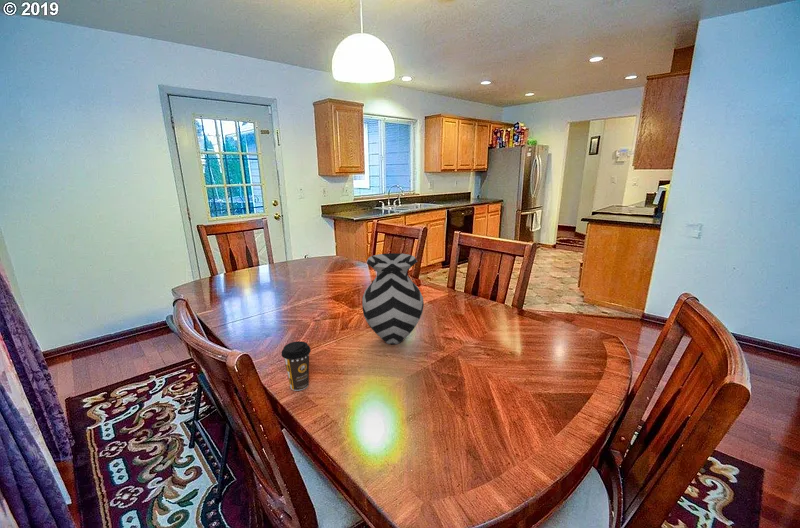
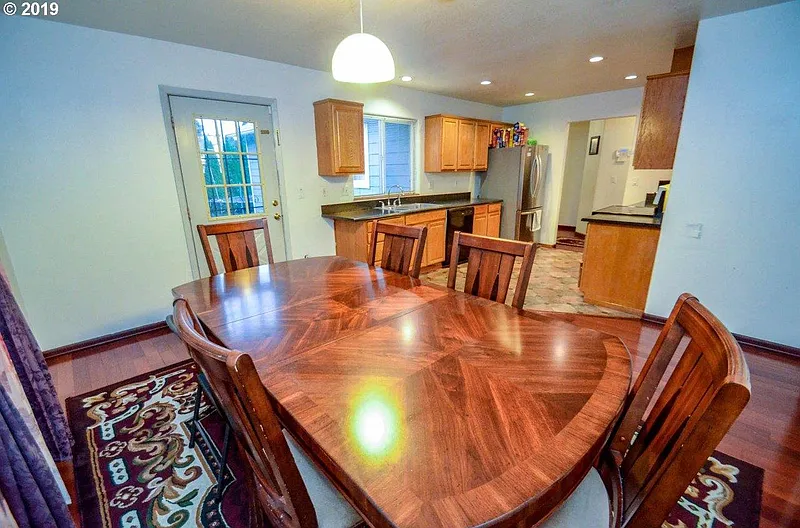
- coffee cup (297, 366)
- vase (392, 300)
